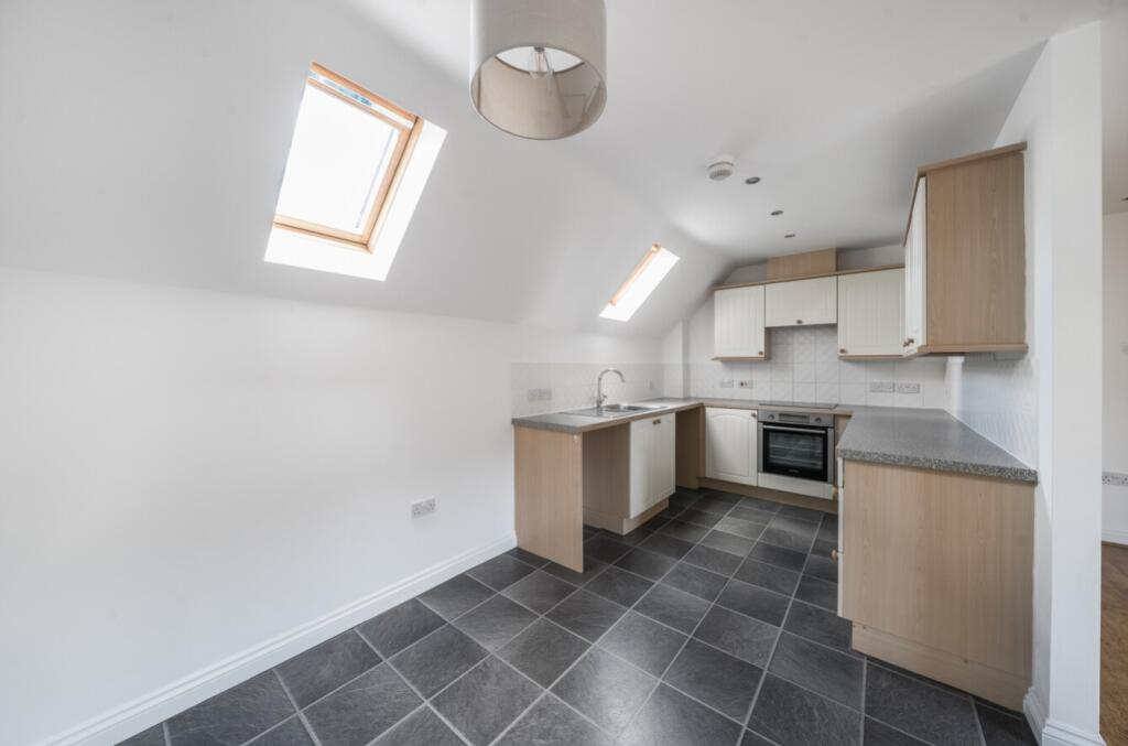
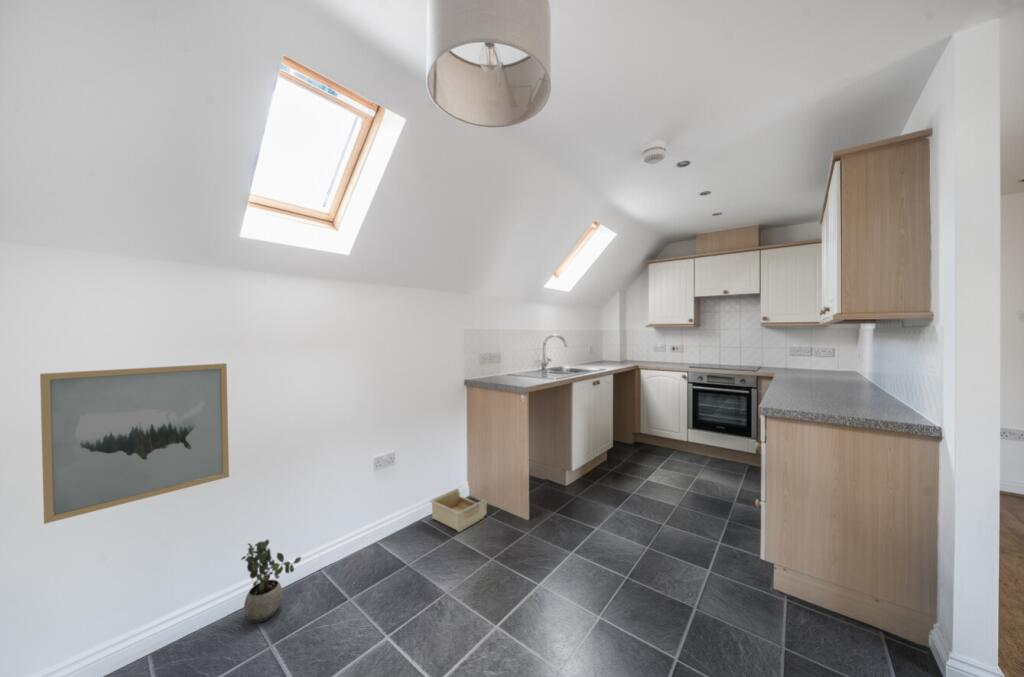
+ storage bin (459, 508)
+ potted plant (269, 576)
+ wall art (147, 432)
